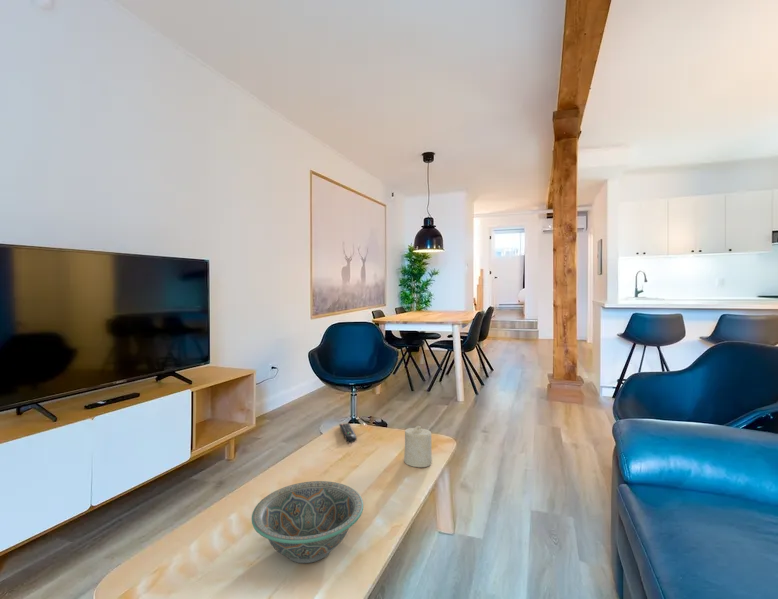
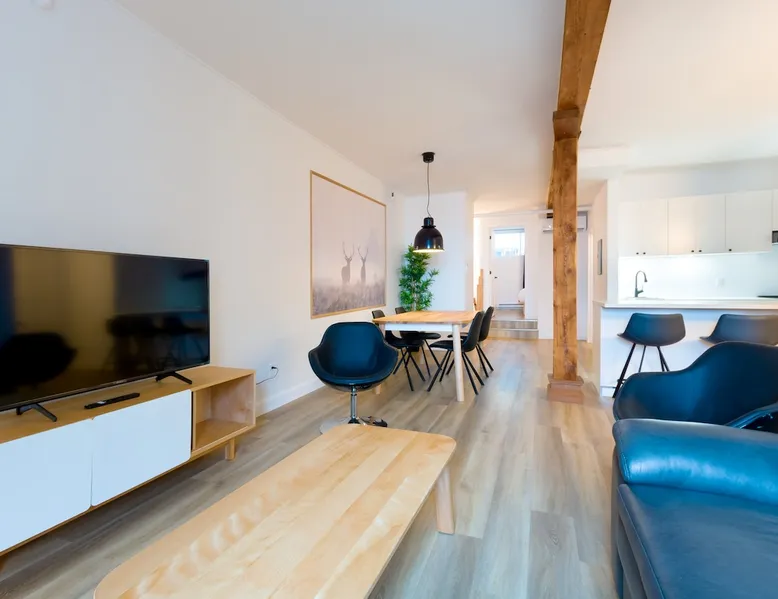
- remote control (347, 431)
- candle (417, 443)
- decorative bowl (309, 527)
